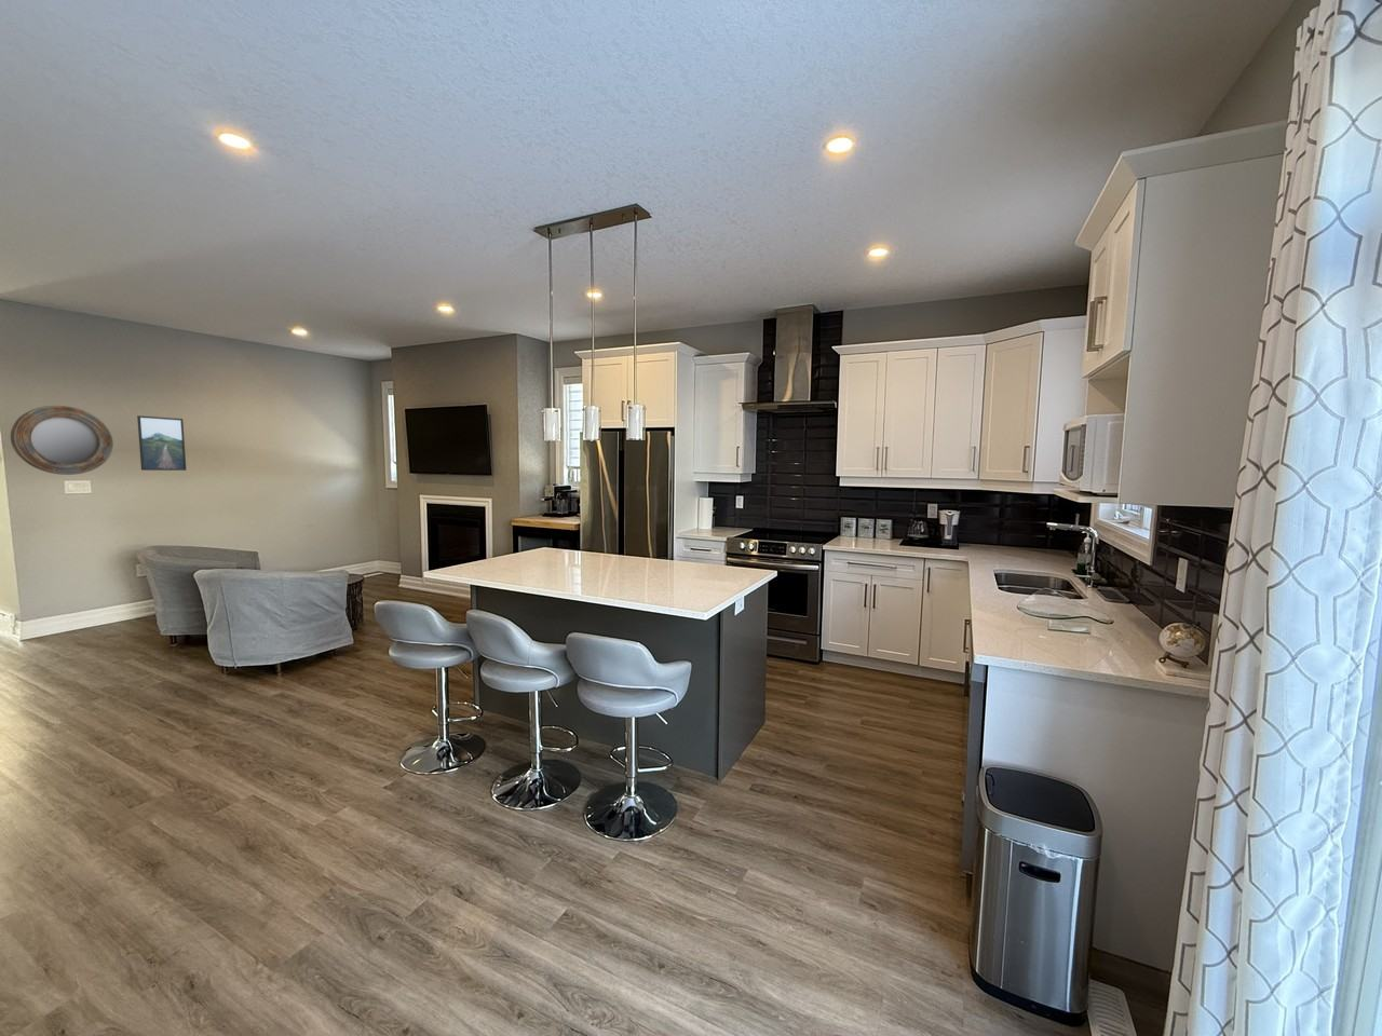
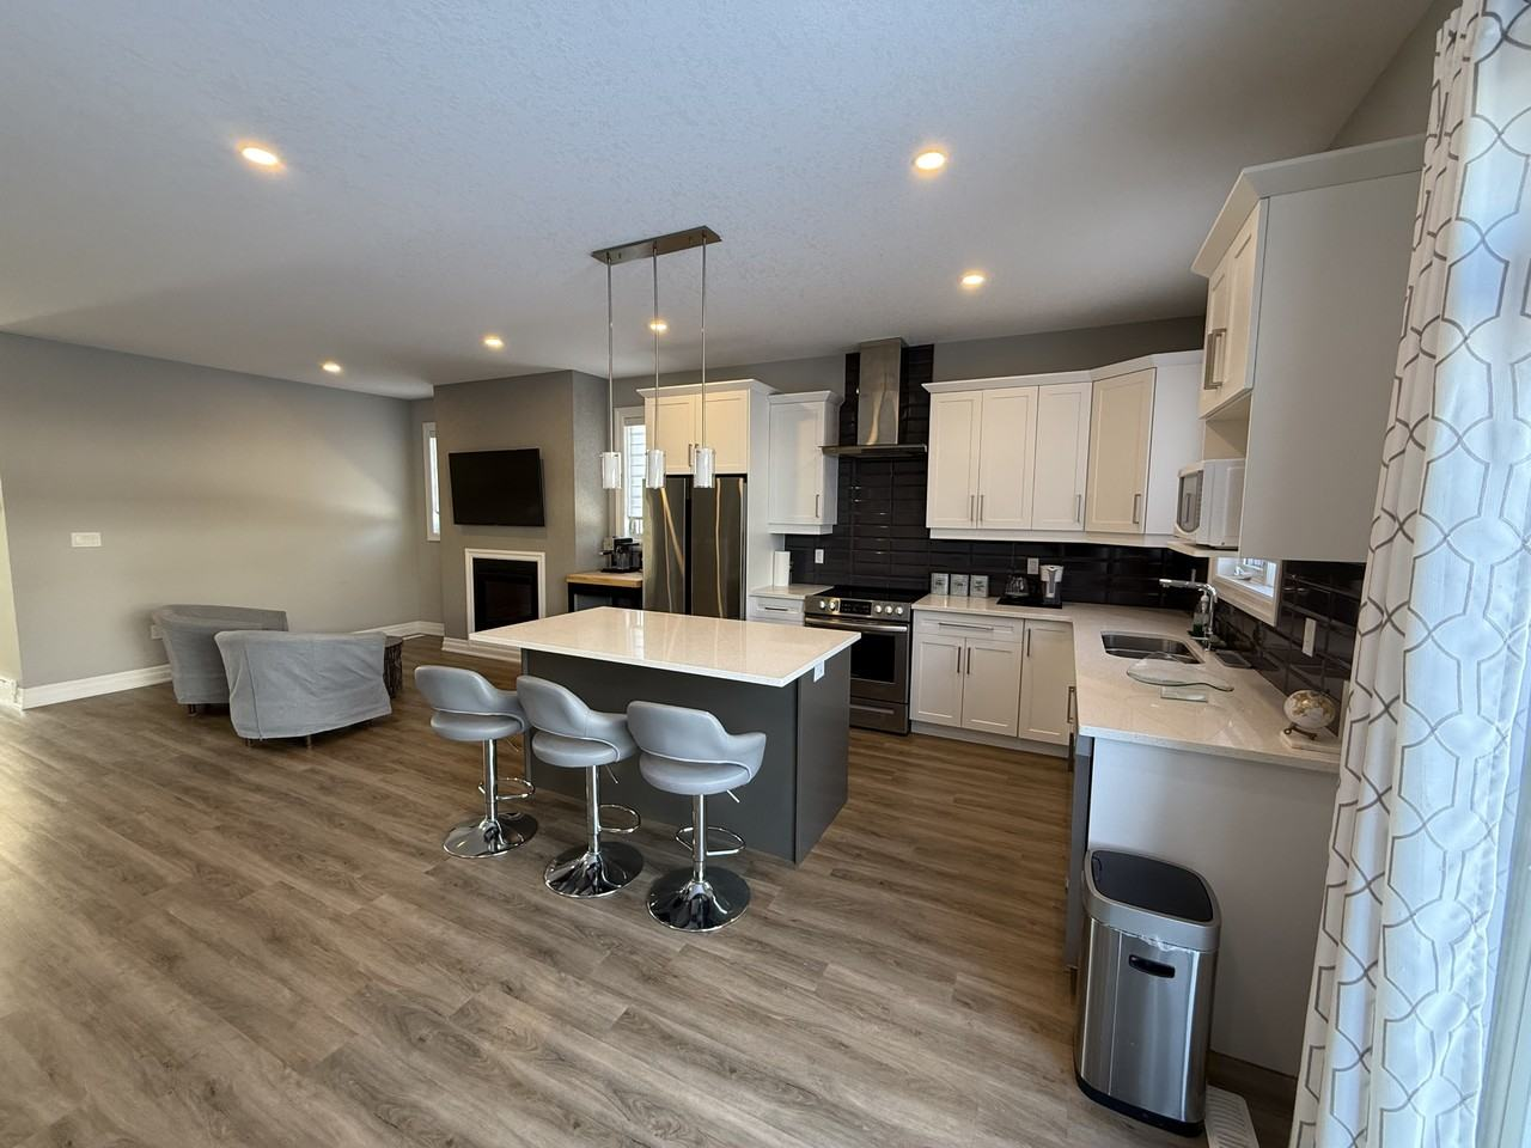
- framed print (162, 444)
- home mirror (65, 441)
